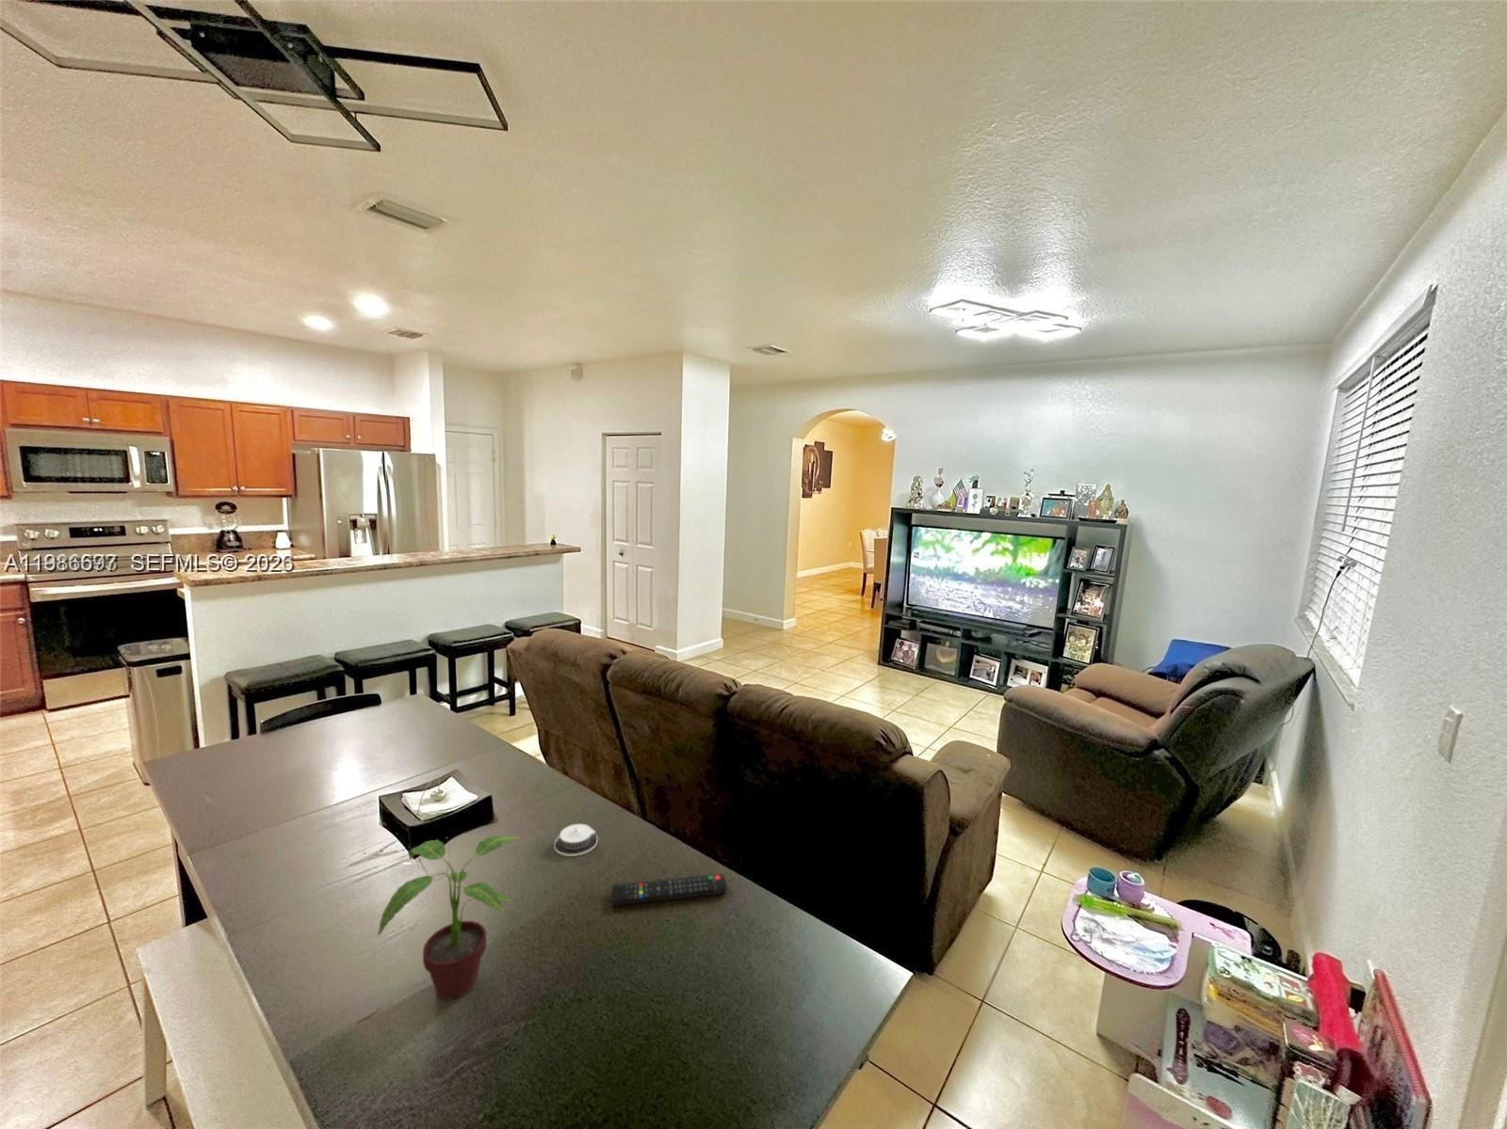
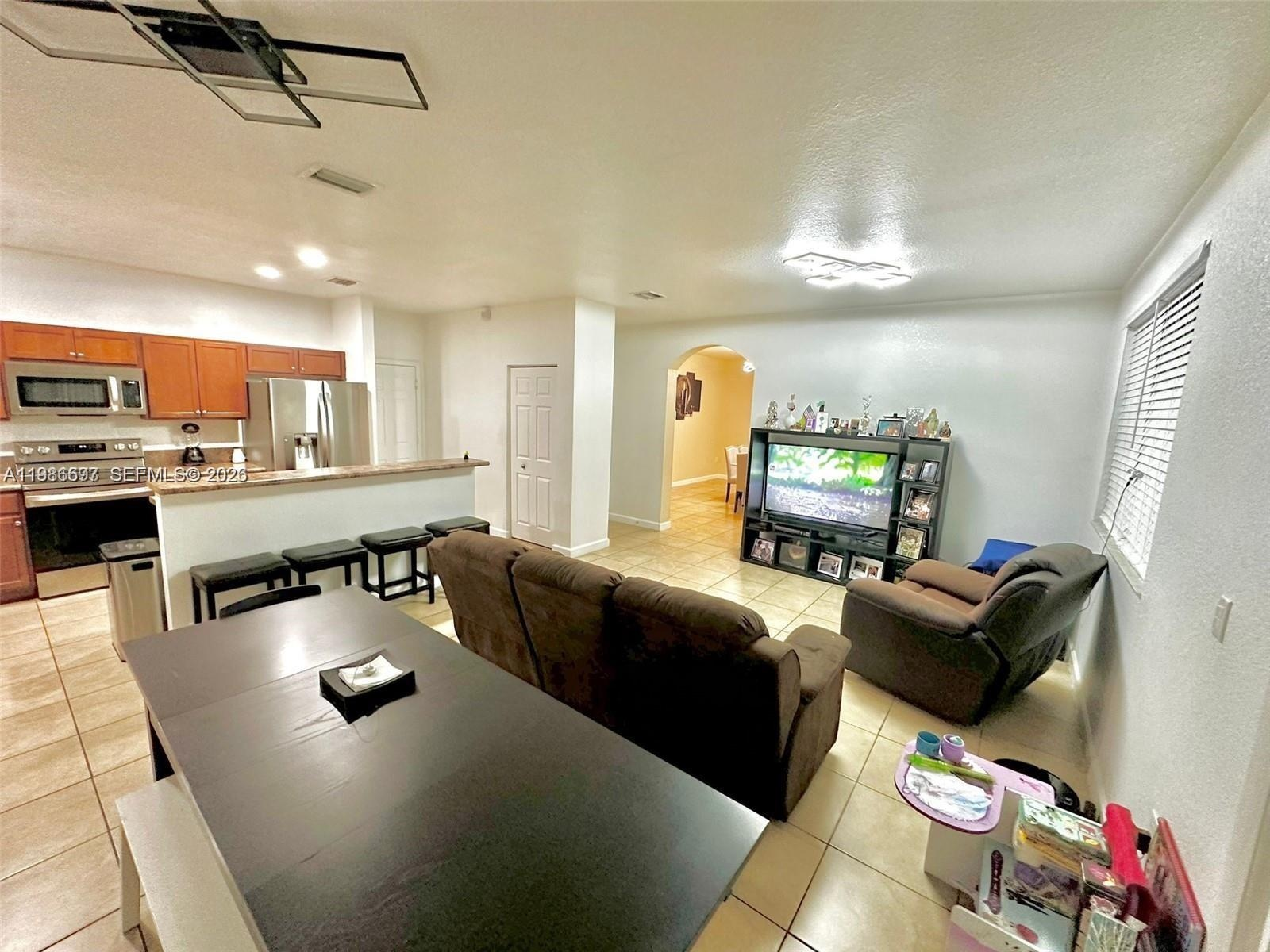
- remote control (669, 889)
- potted plant (458, 918)
- architectural model (576, 834)
